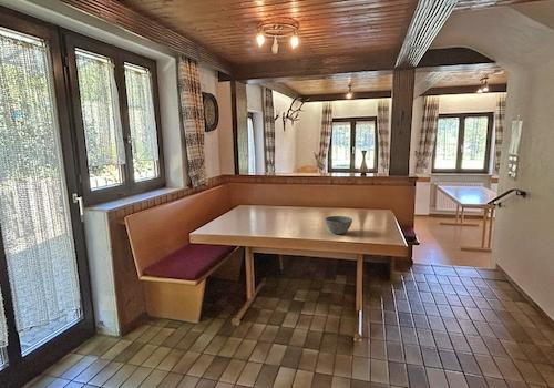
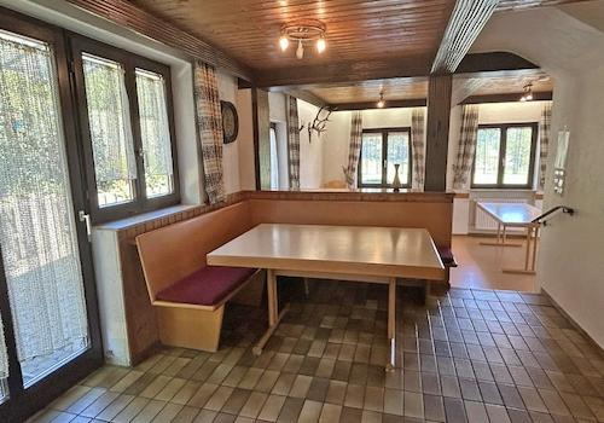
- bowl (338, 225)
